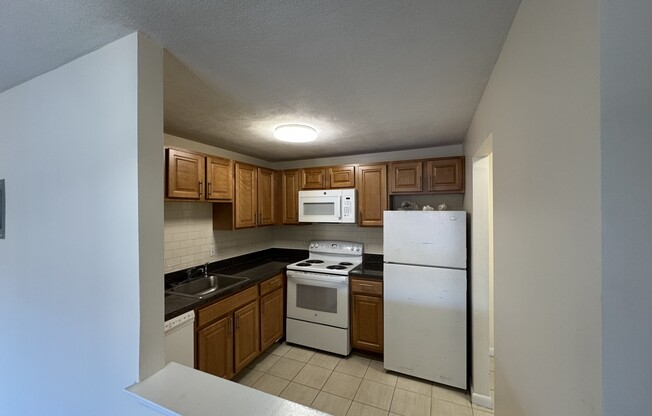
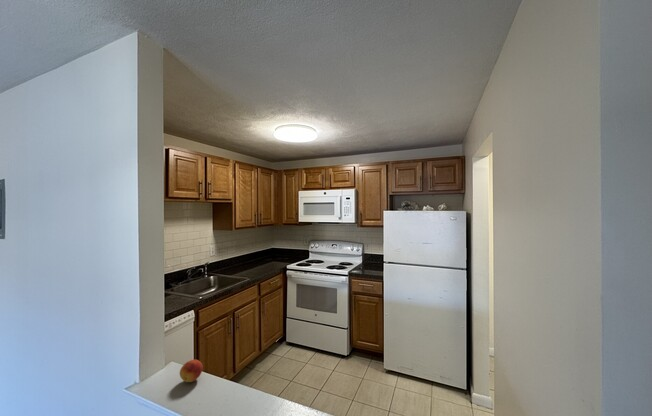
+ fruit (191, 370)
